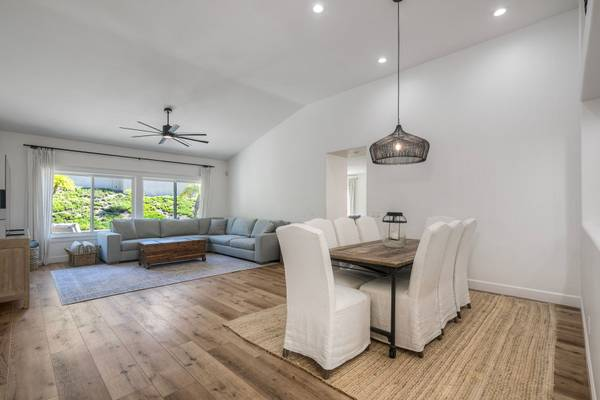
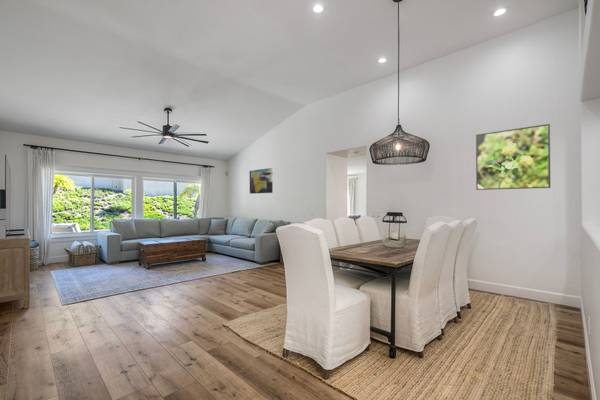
+ wall art (260, 181)
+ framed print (510, 159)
